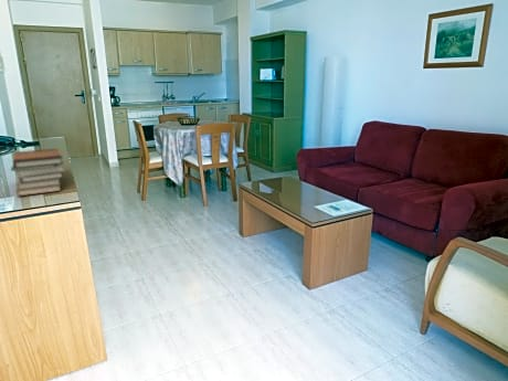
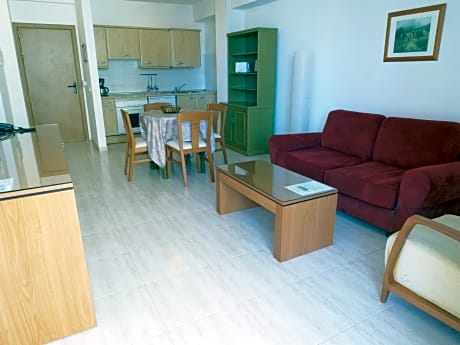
- book stack (38, 170)
